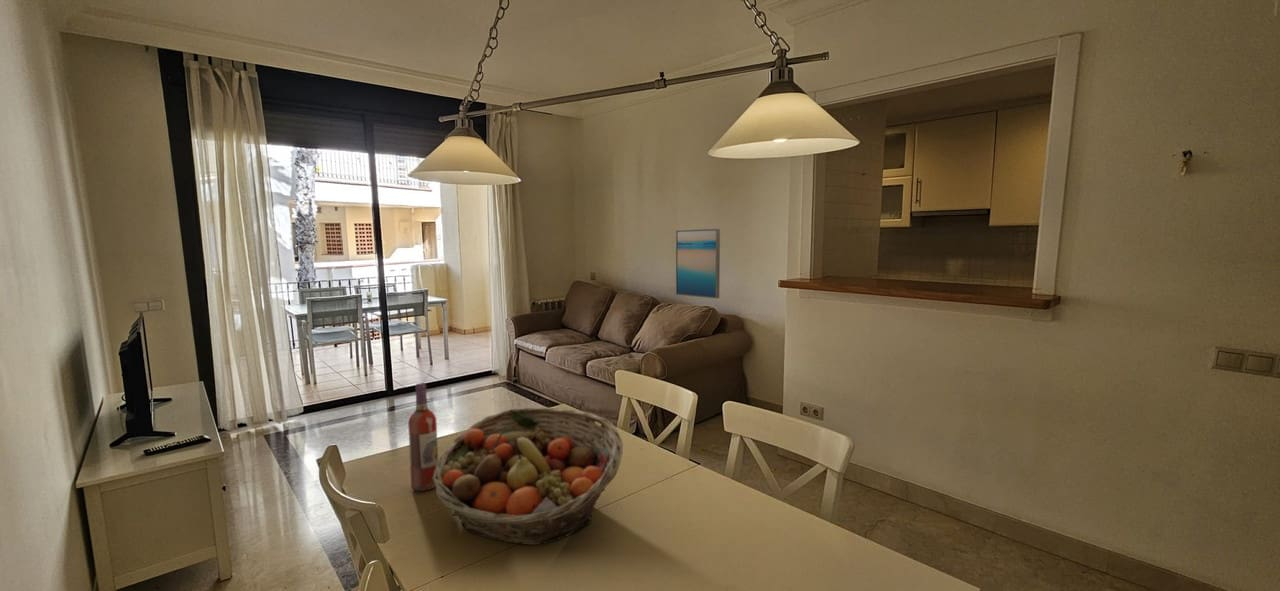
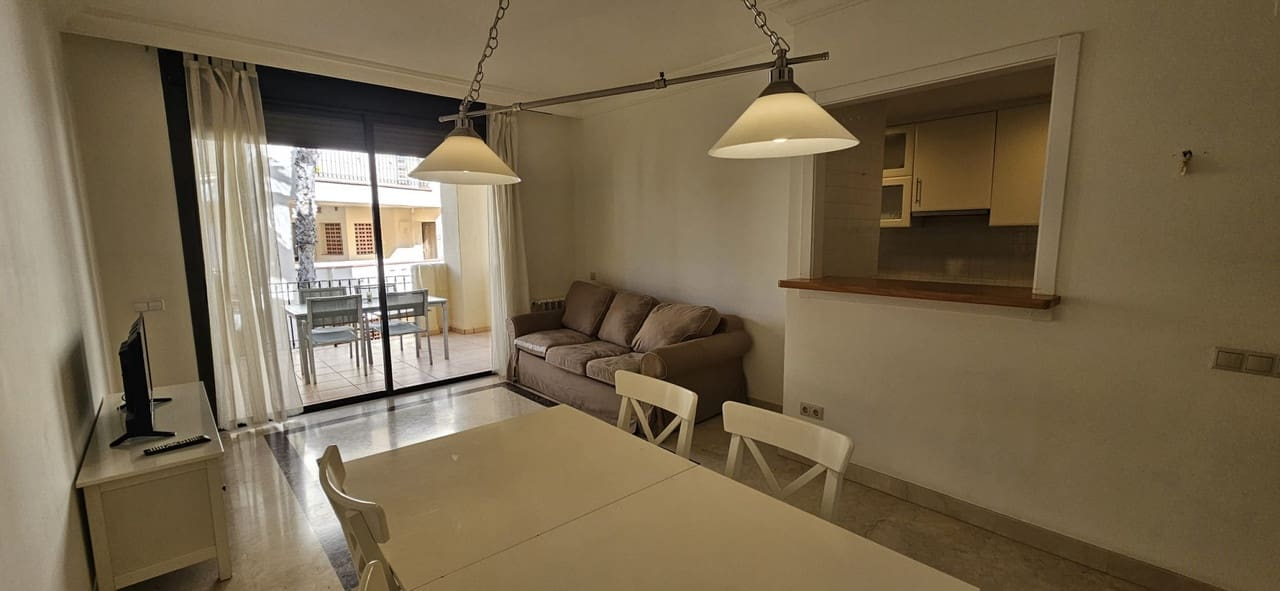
- wall art (696, 263)
- wine bottle (423, 435)
- fruit basket (529, 469)
